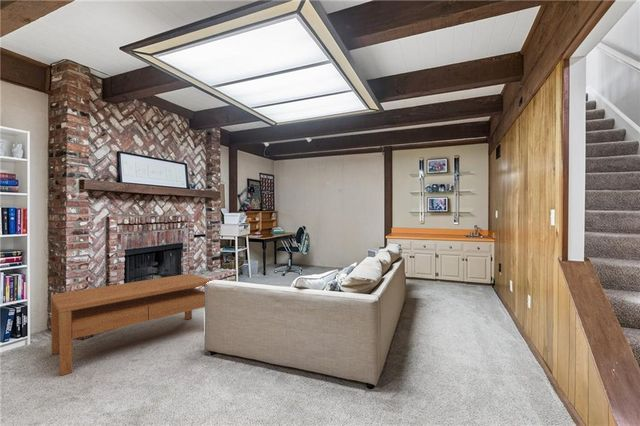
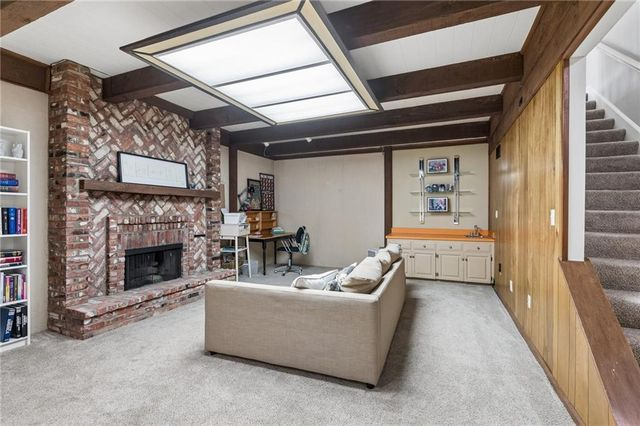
- coffee table (139, 313)
